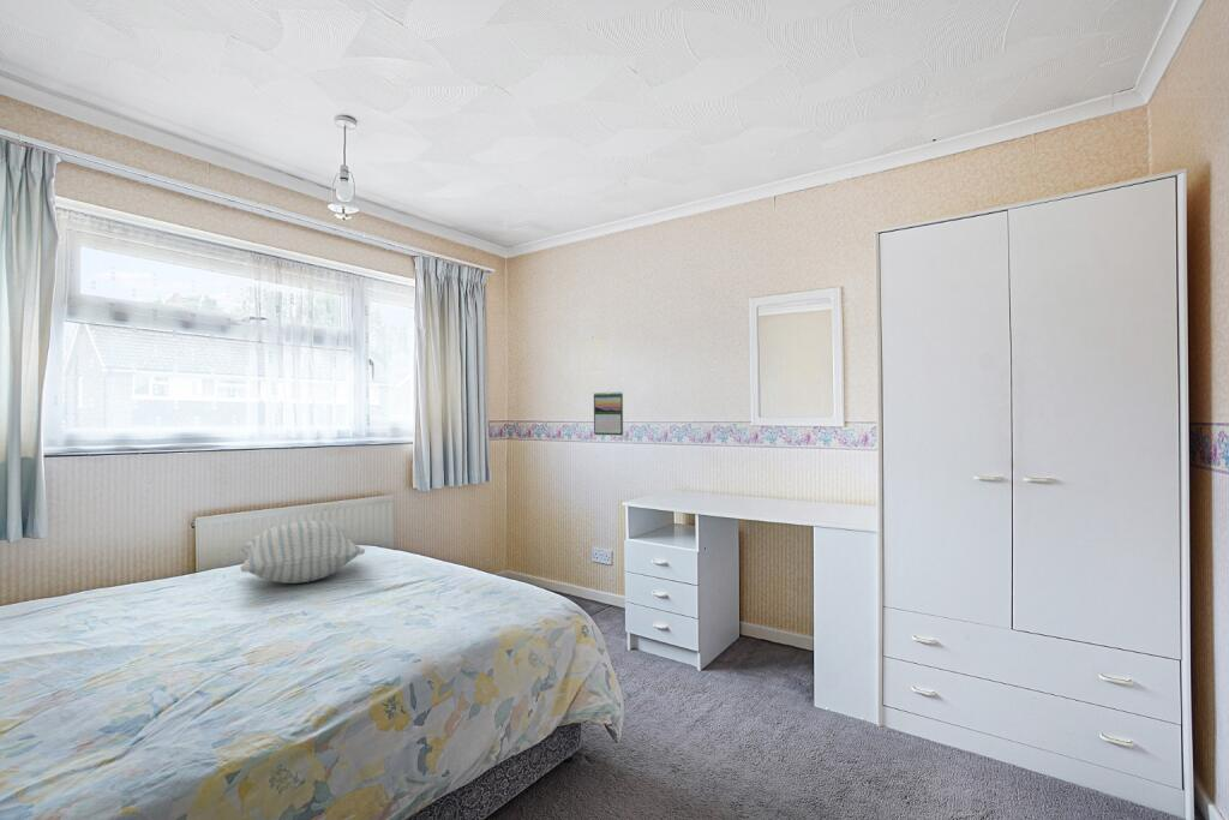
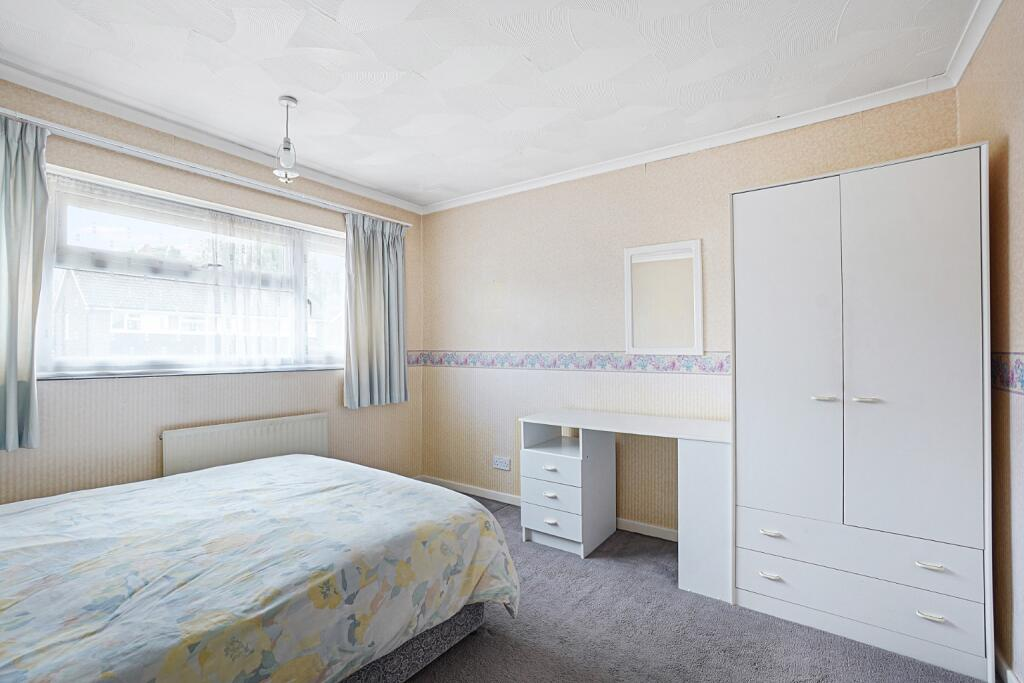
- pillow (301, 550)
- calendar (607, 413)
